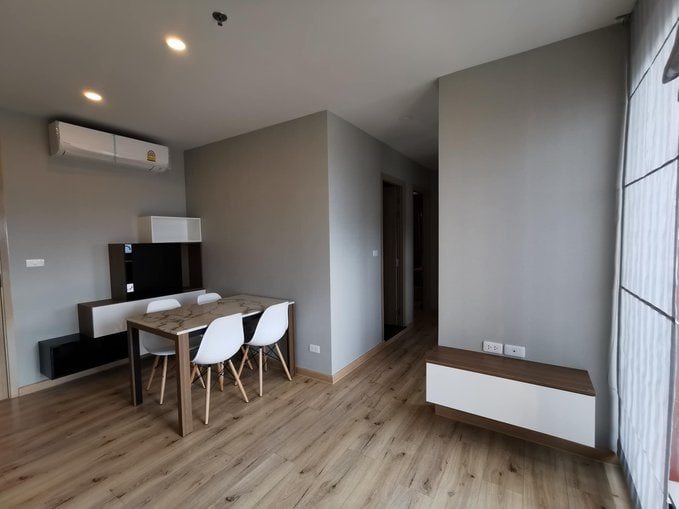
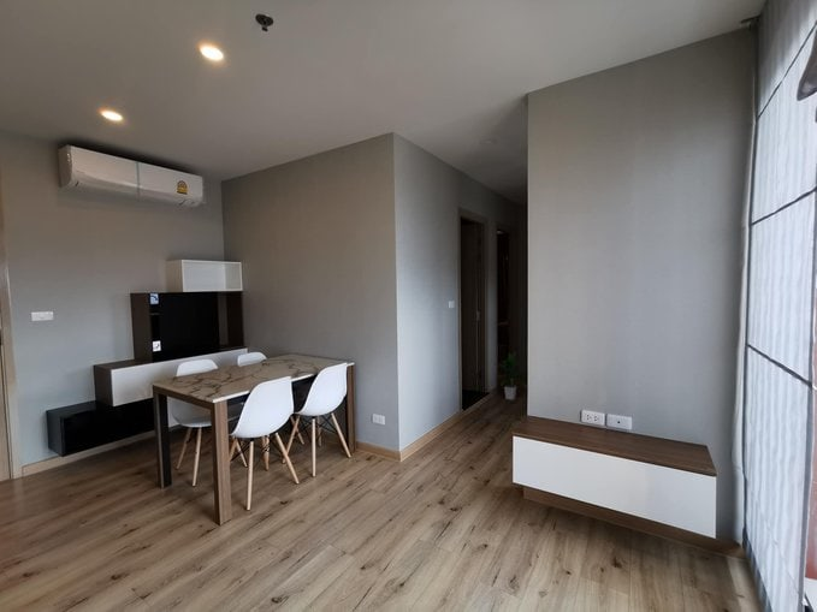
+ indoor plant (511, 375)
